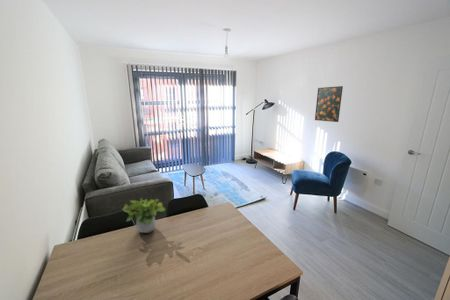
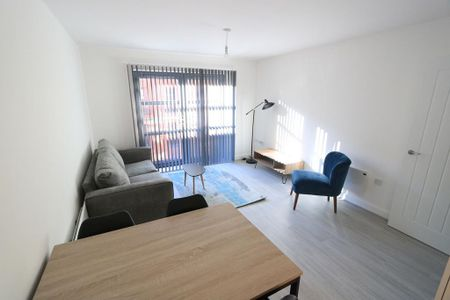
- potted plant (143, 215)
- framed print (327, 104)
